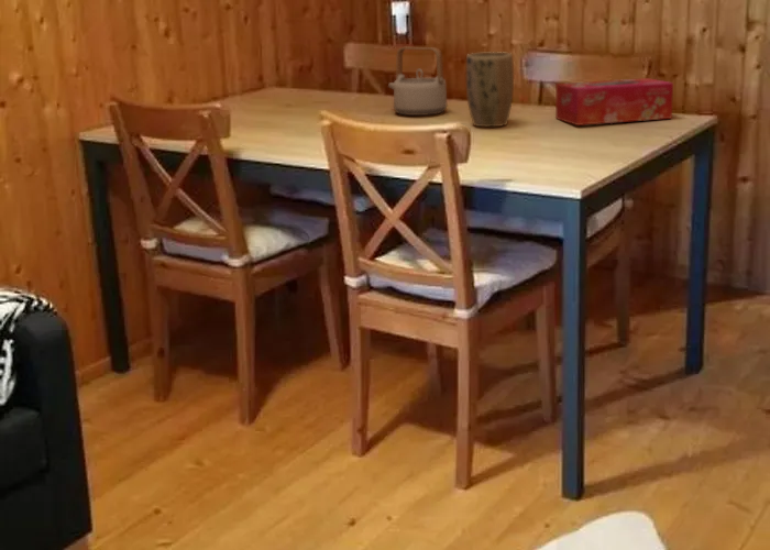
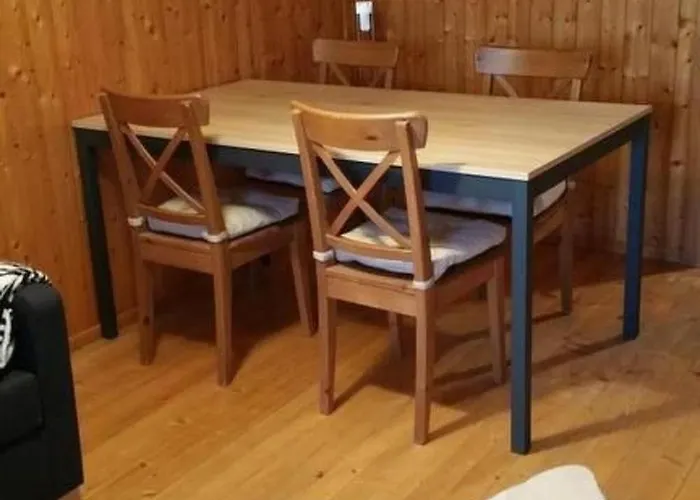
- plant pot (490, 89)
- teapot (415, 79)
- tissue box (613, 100)
